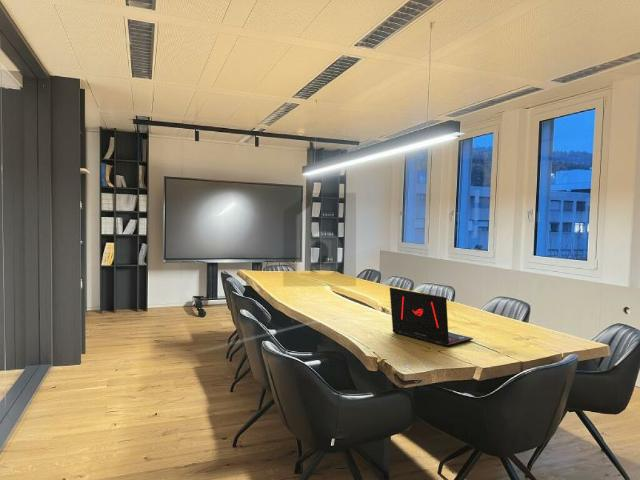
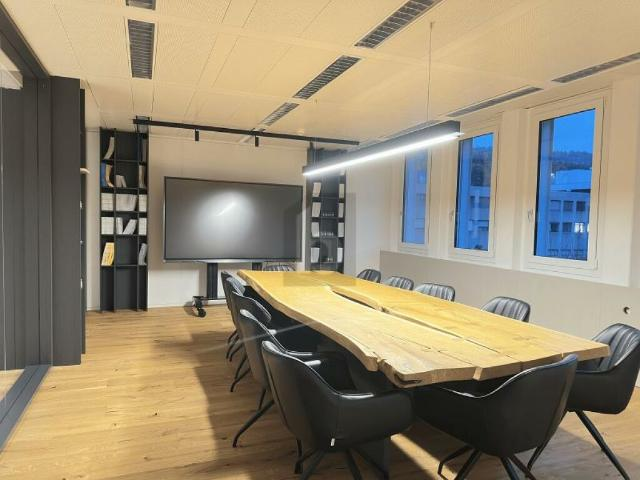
- laptop (430, 313)
